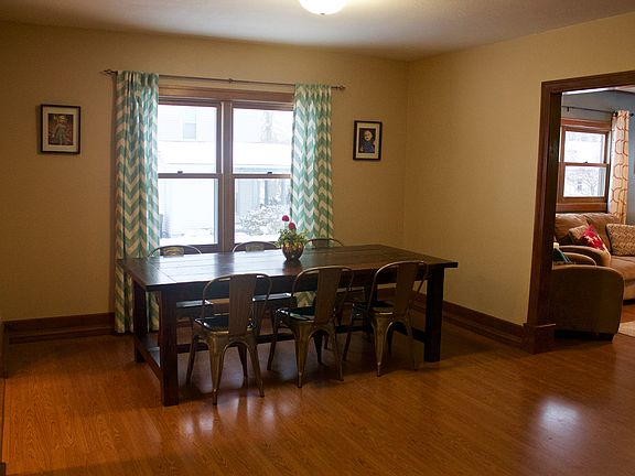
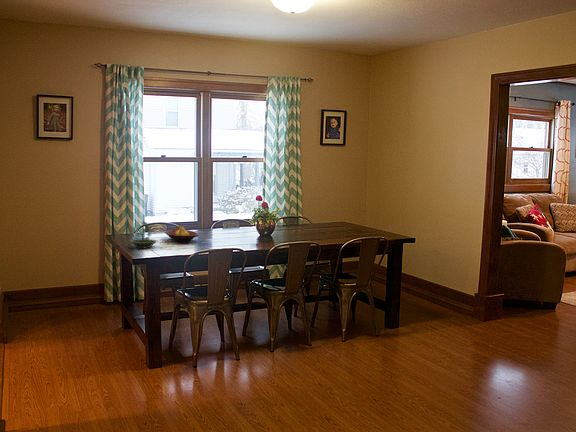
+ fruit bowl (181, 233)
+ terrarium (142, 226)
